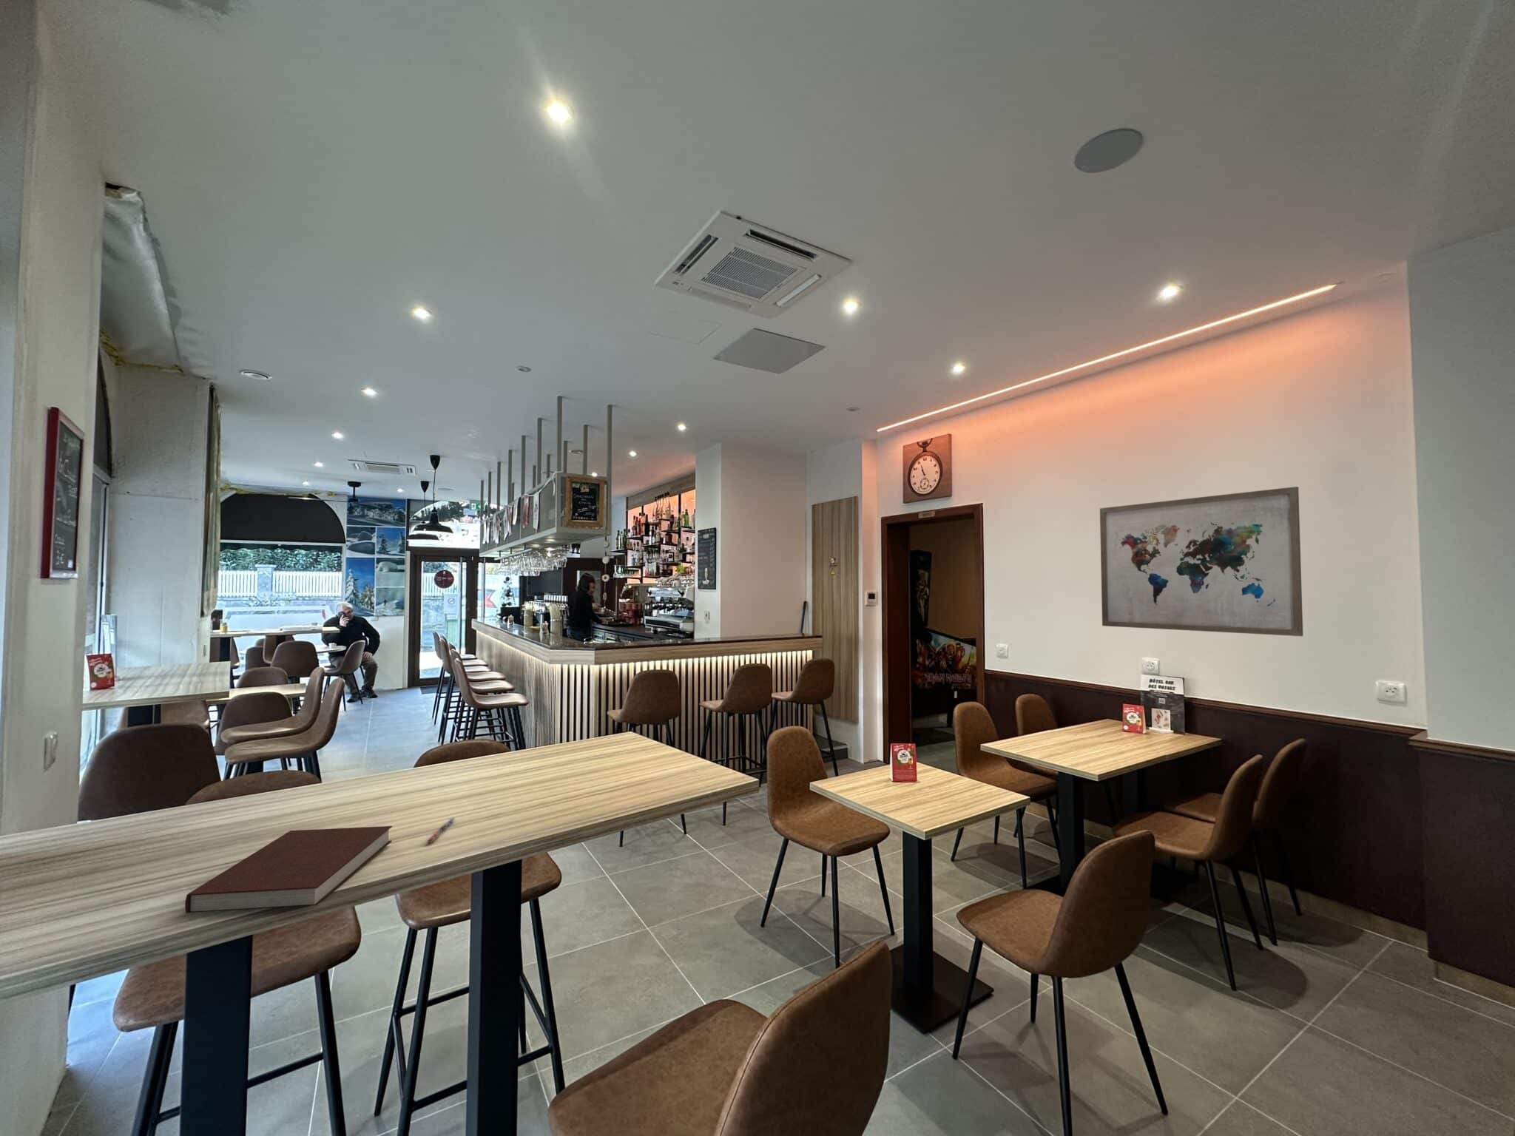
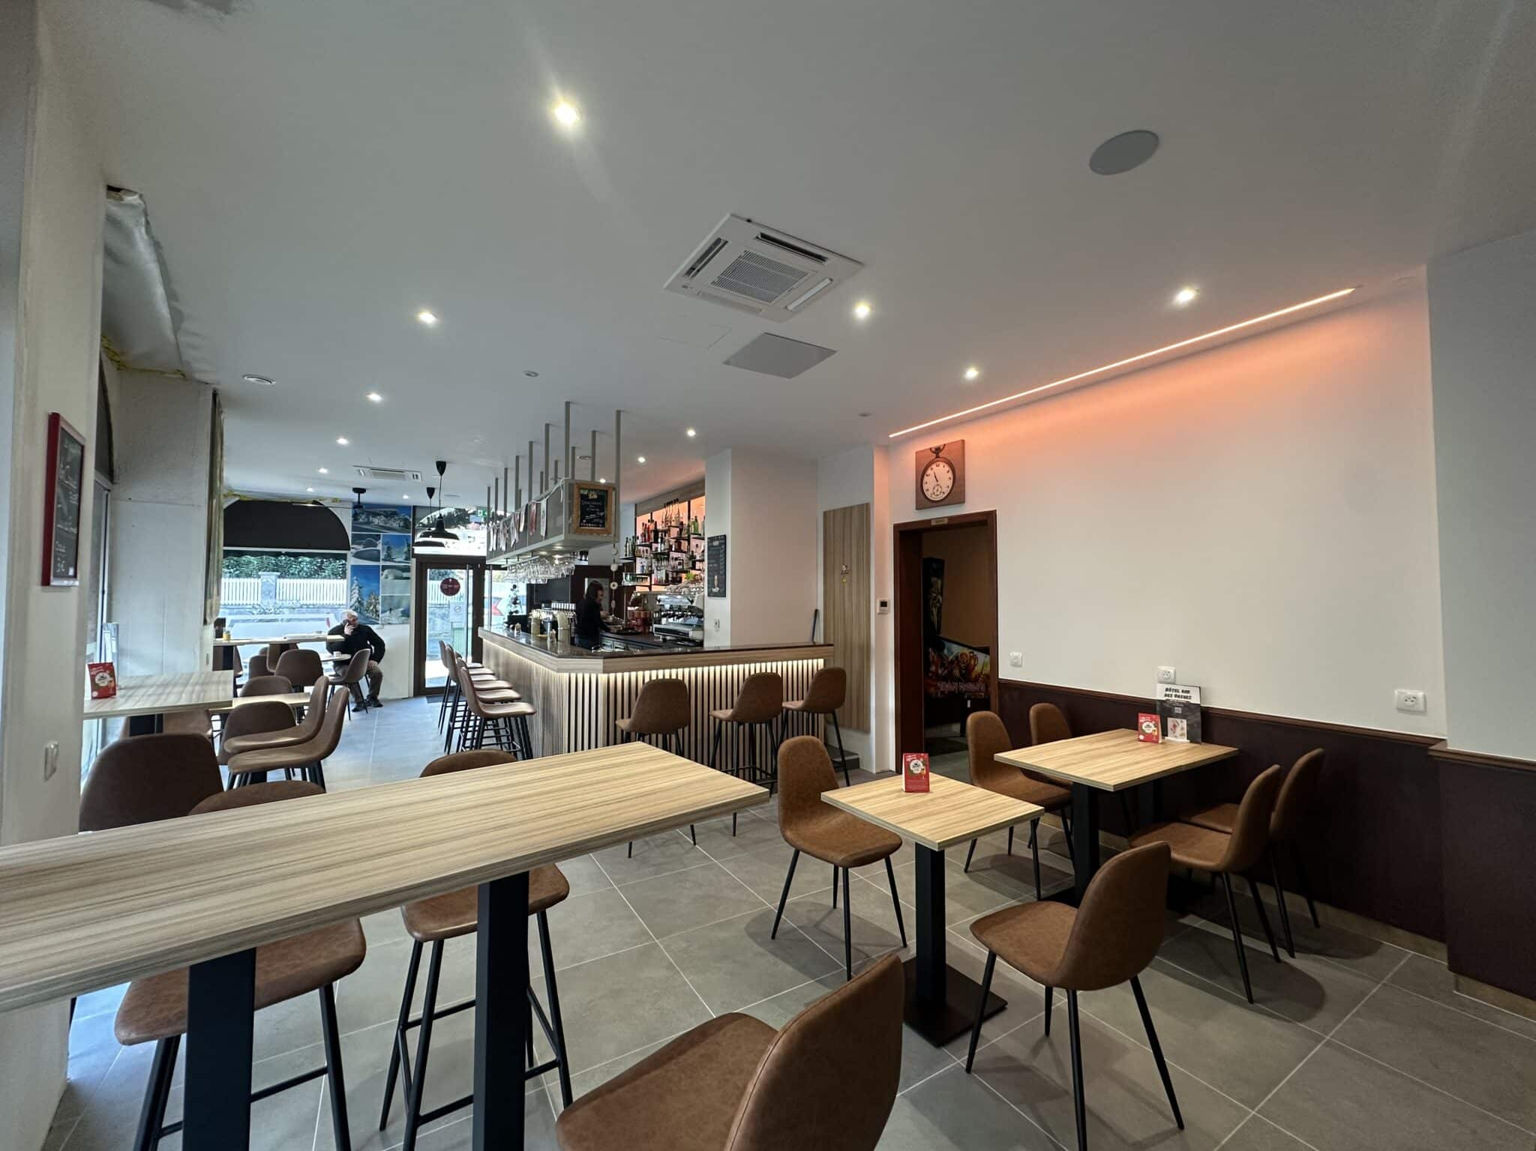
- notebook (301, 865)
- wall art (1189, 564)
- pen (441, 828)
